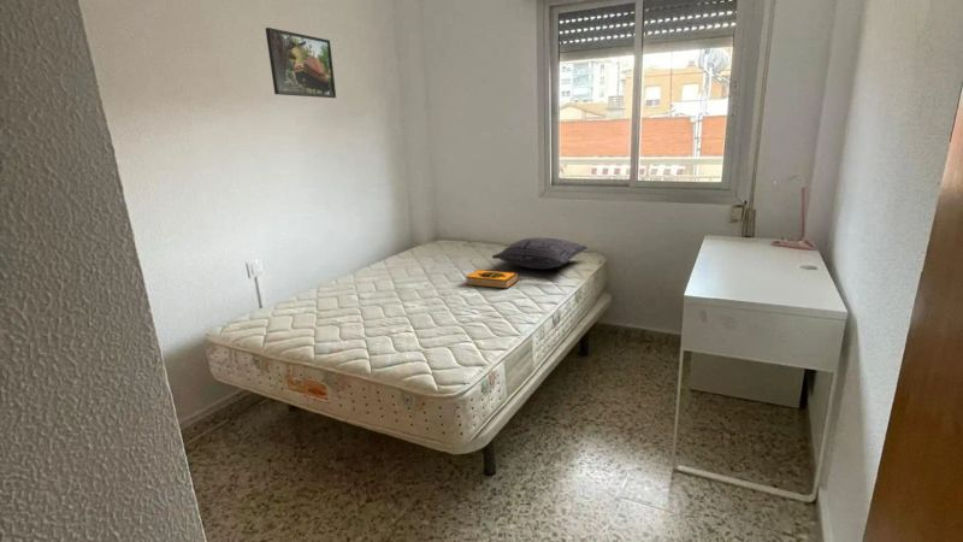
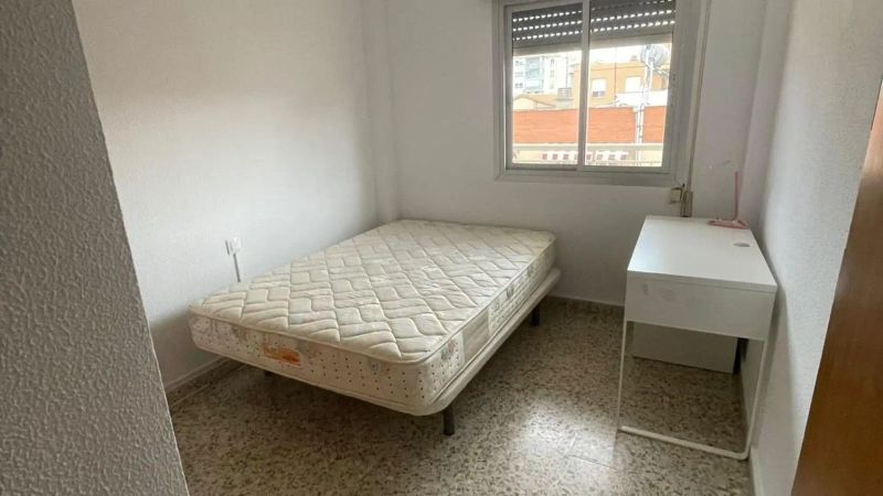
- hardback book (492, 278)
- pillow (540, 252)
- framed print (303, 65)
